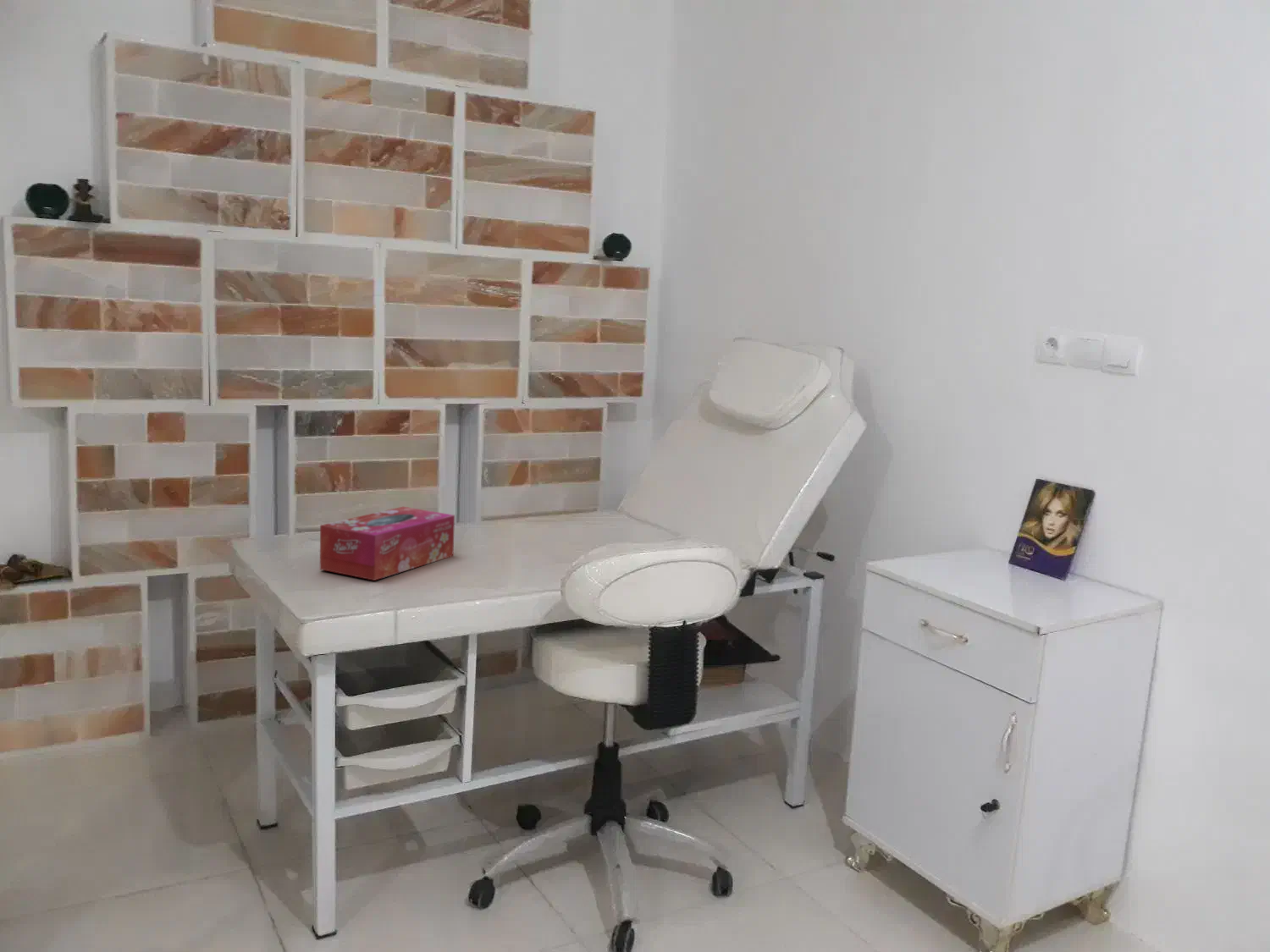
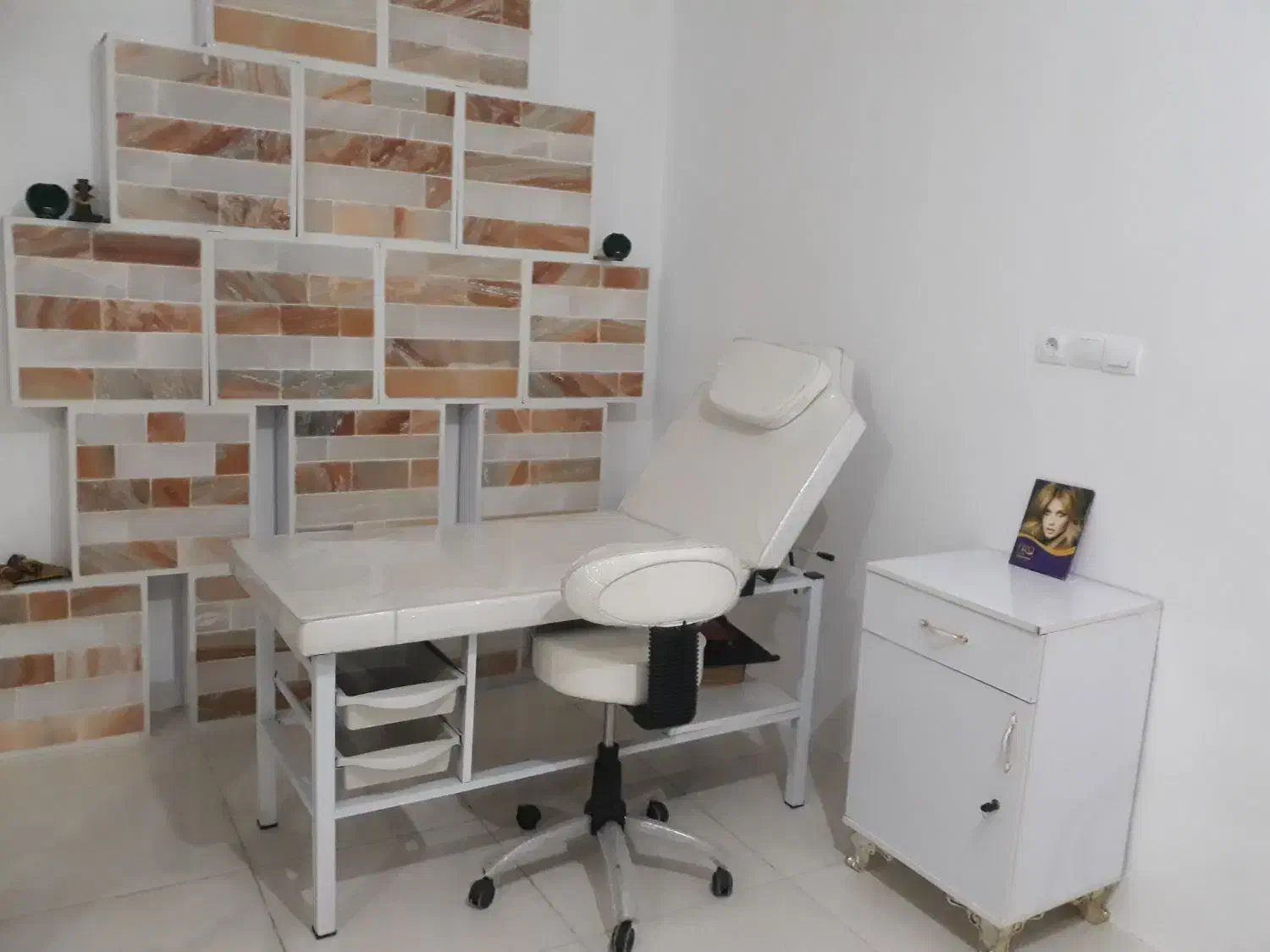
- tissue box (389, 541)
